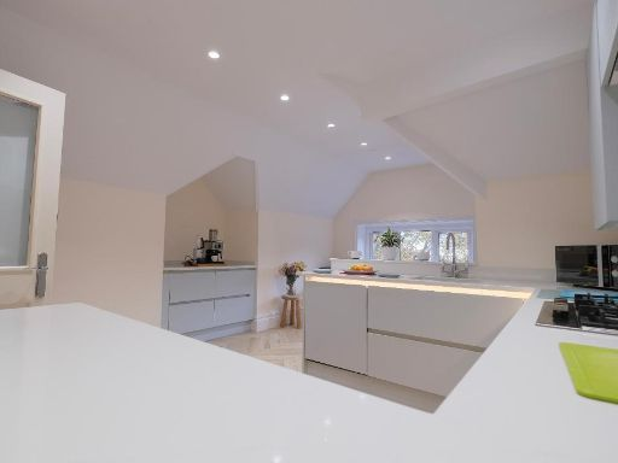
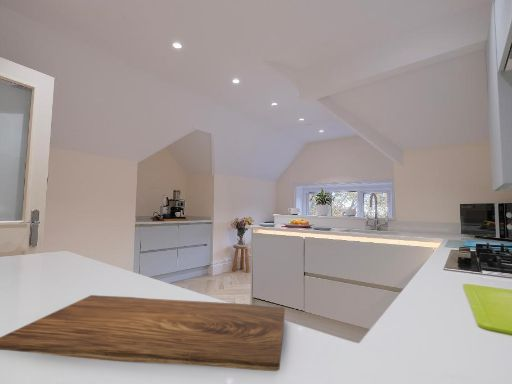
+ cutting board (161, 323)
